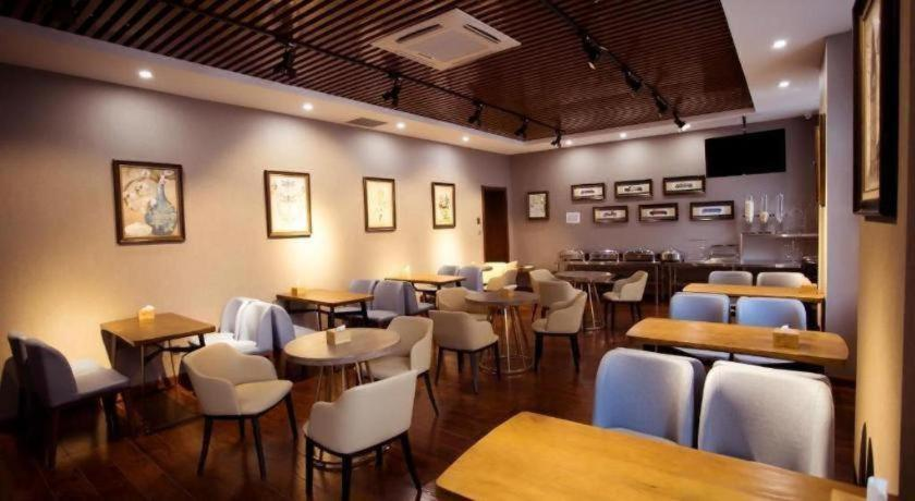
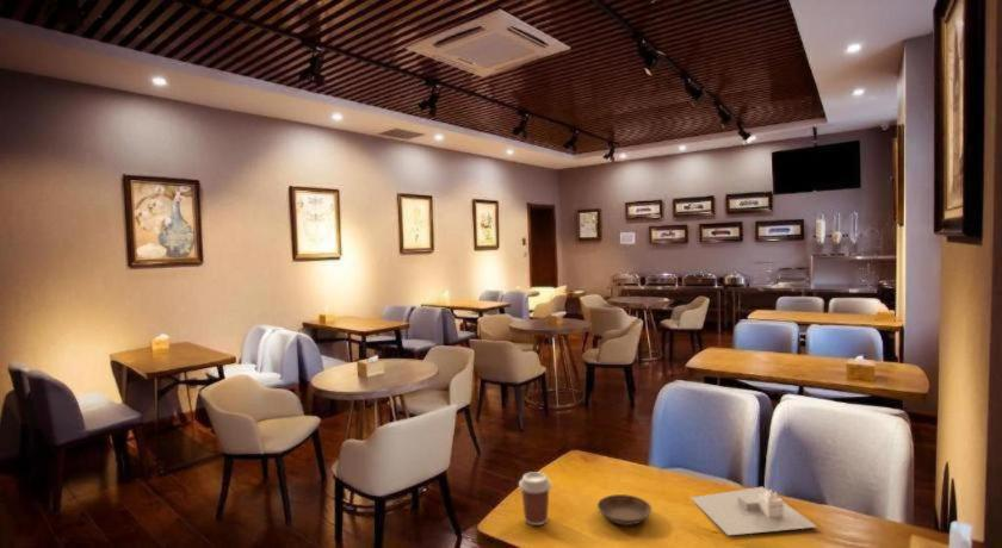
+ saucer (624, 510)
+ tissue box (746, 497)
+ coffee cup (534, 498)
